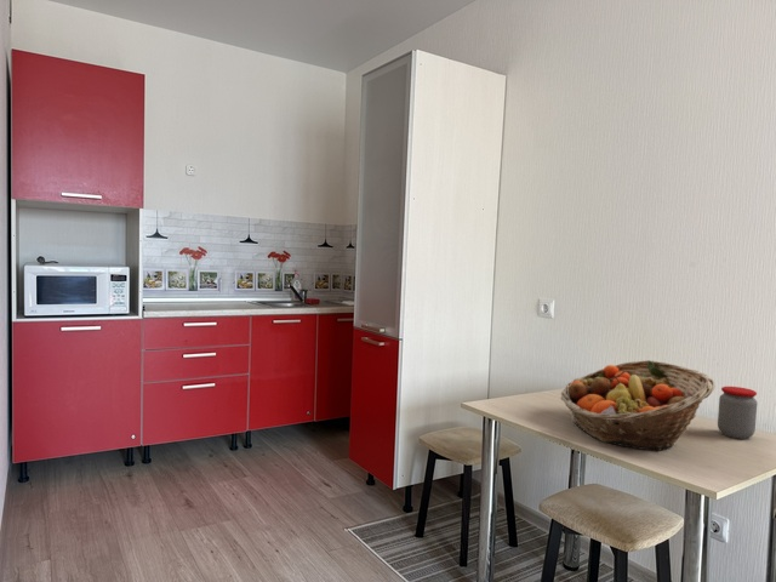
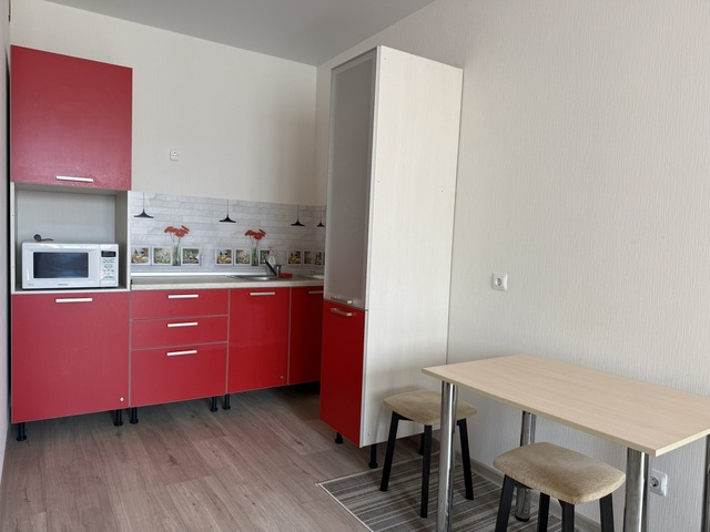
- fruit basket (632, 399)
- jar (736, 411)
